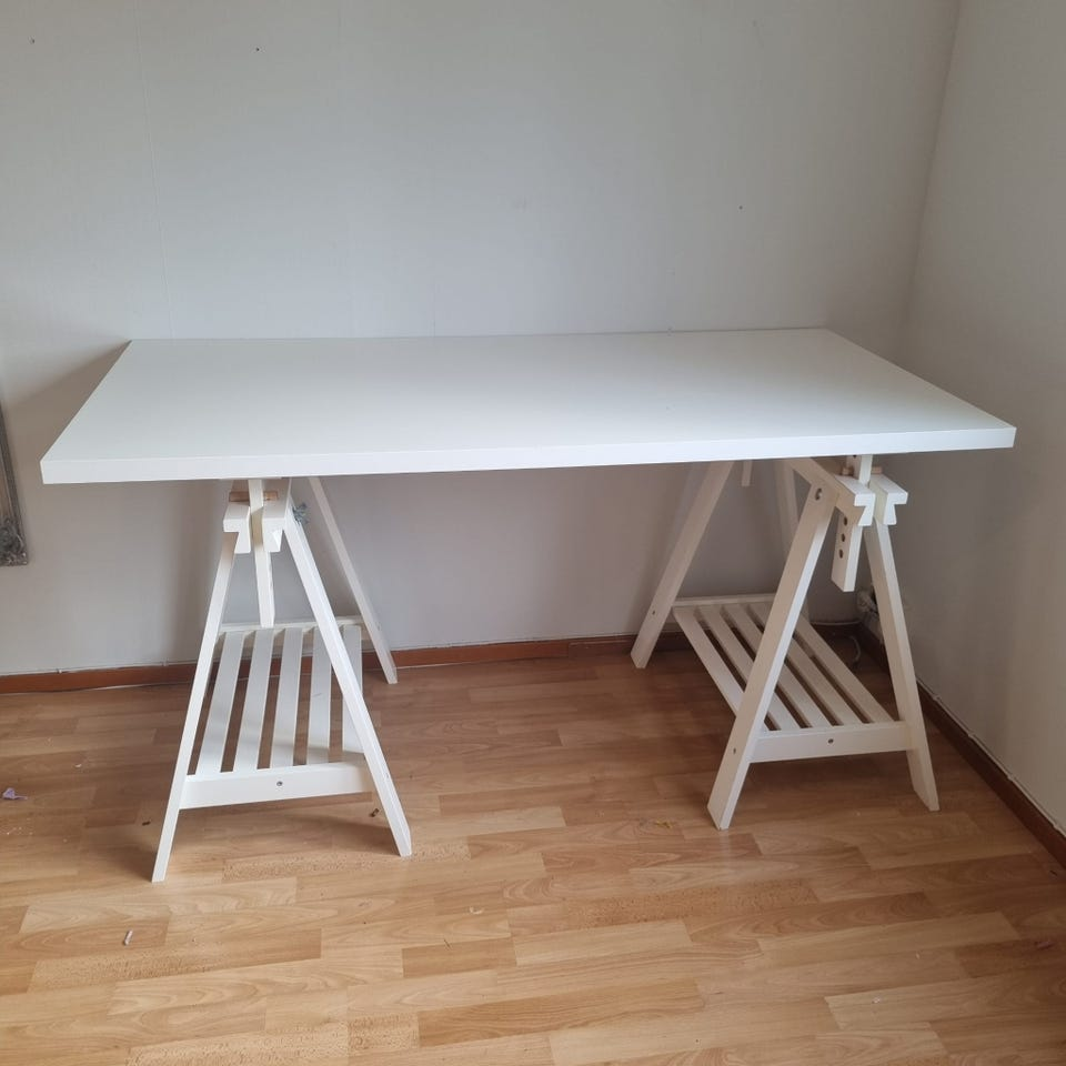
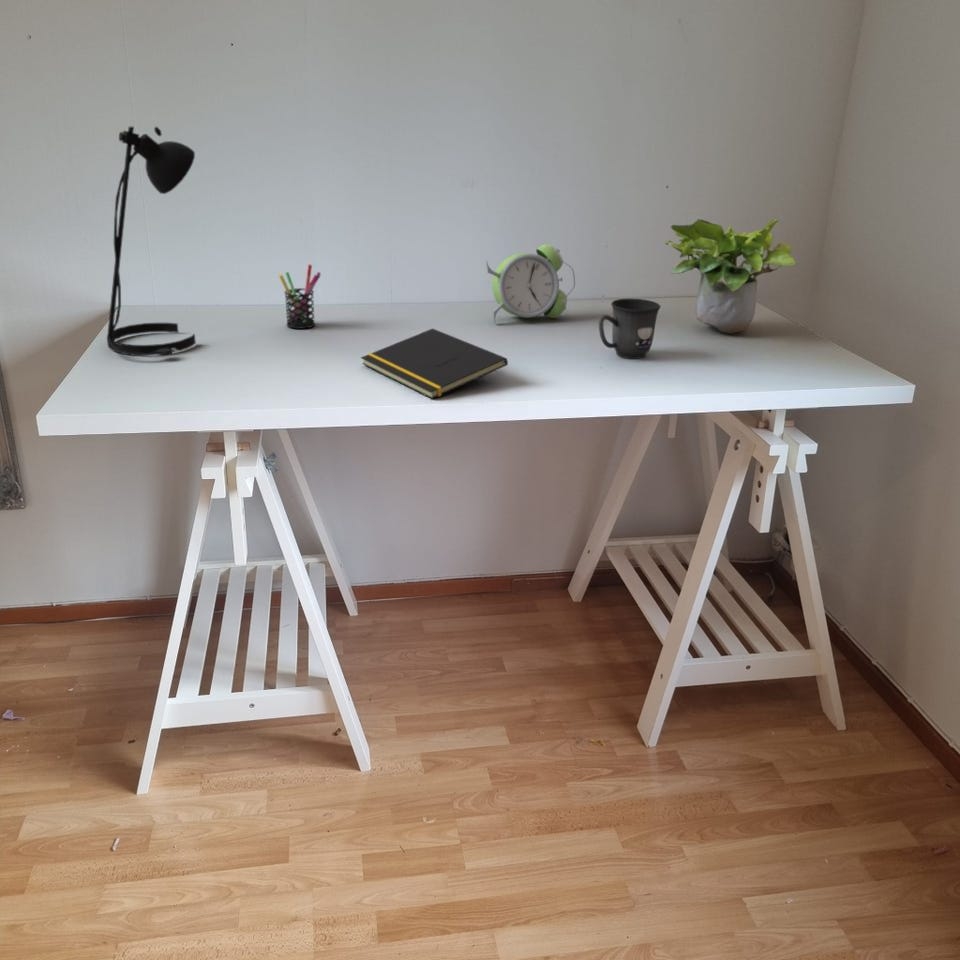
+ pen holder (298, 295)
+ mug (626, 330)
+ desk lamp (122, 237)
+ notepad (432, 361)
+ potted plant (722, 272)
+ alarm clock (530, 282)
